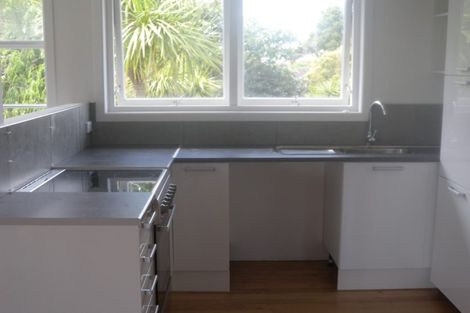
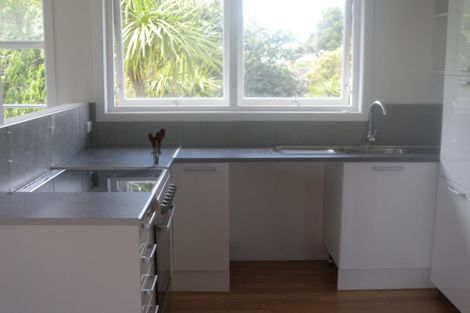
+ utensil holder (157, 147)
